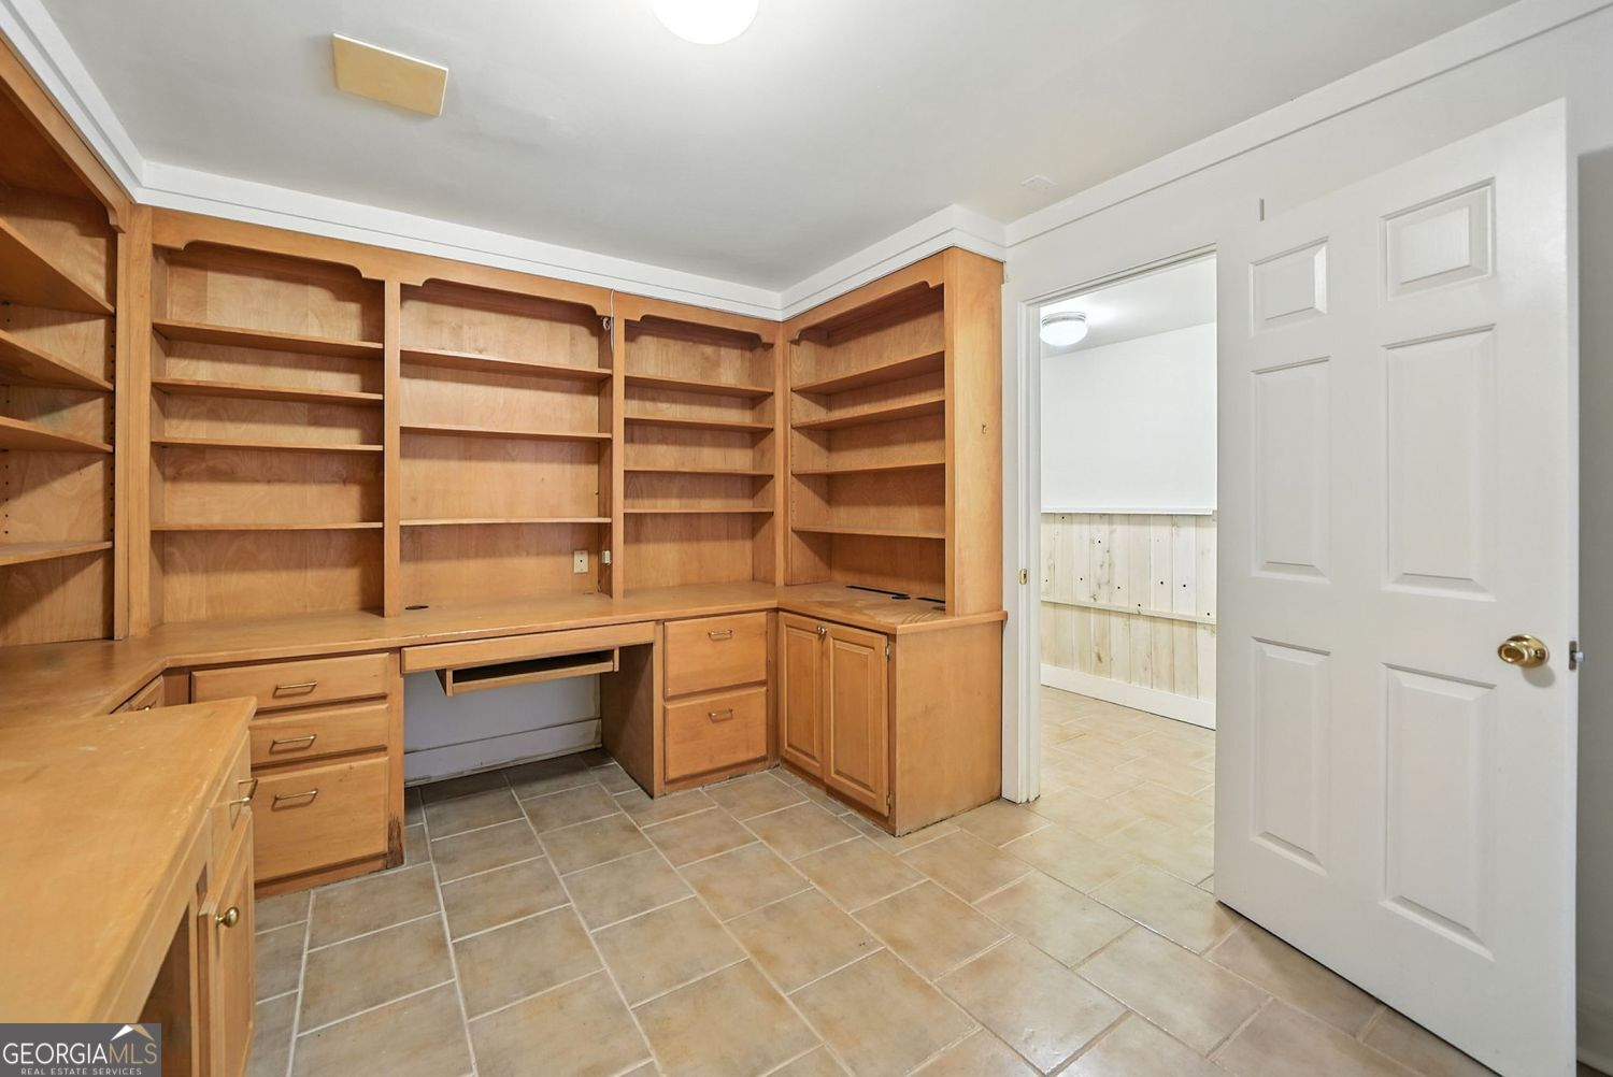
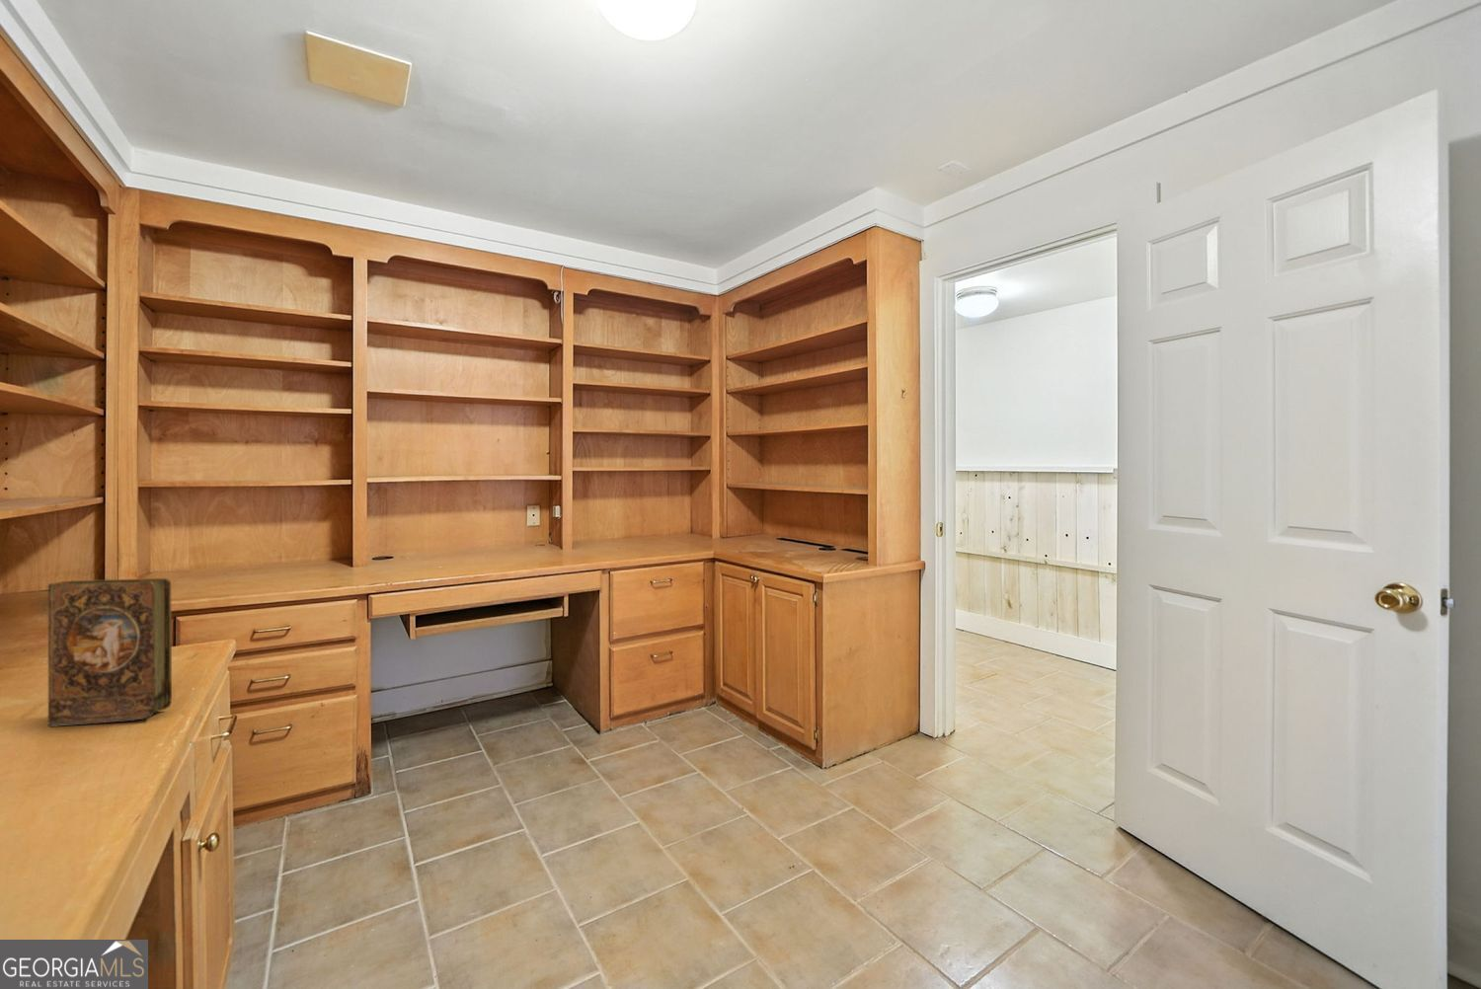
+ book (108, 649)
